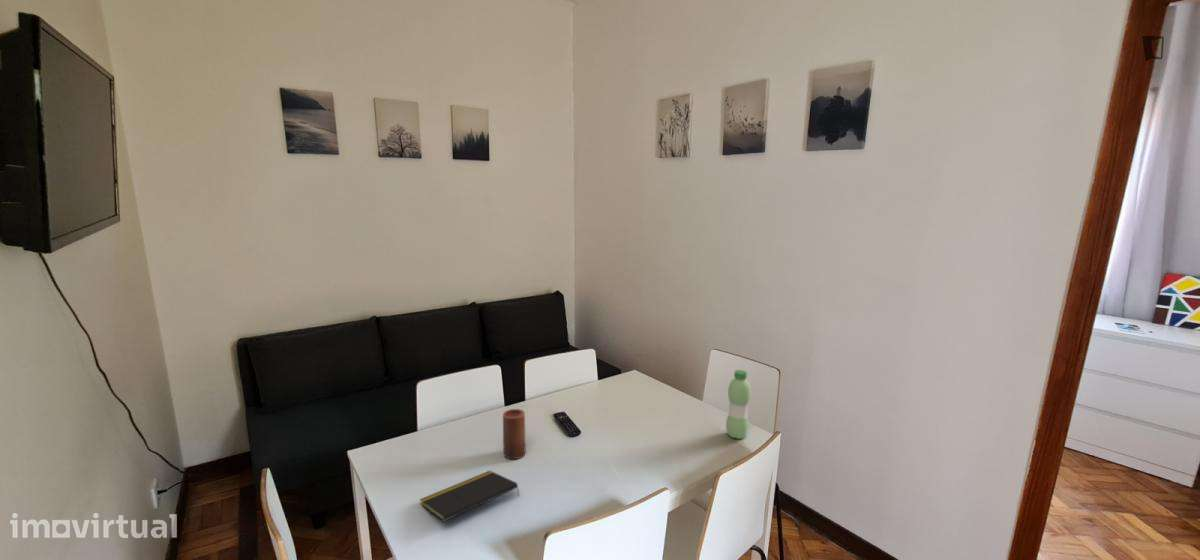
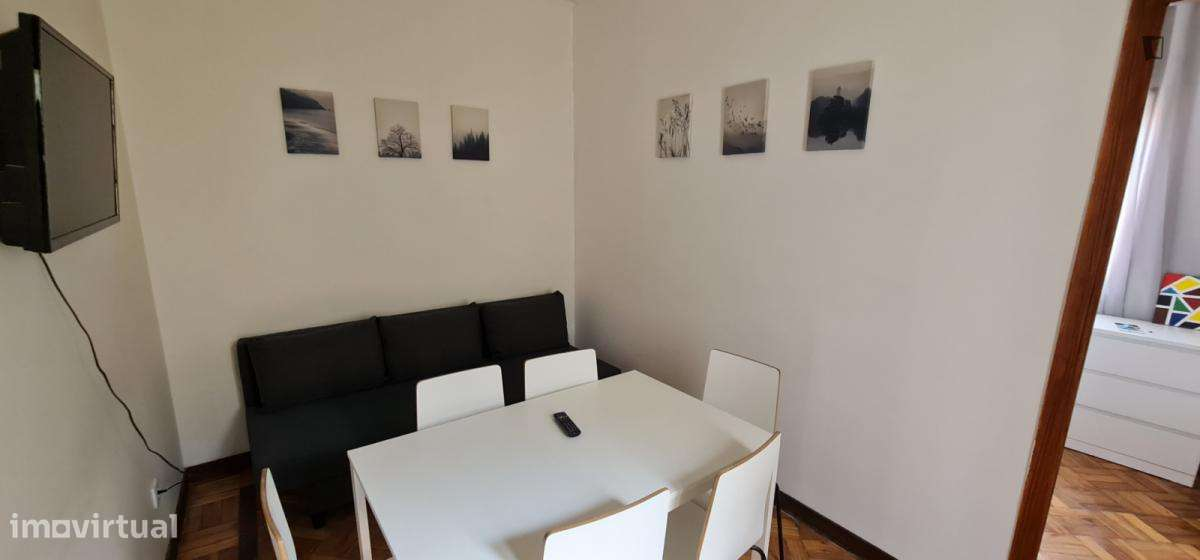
- notepad (469, 493)
- water bottle (738, 404)
- candle (514, 433)
